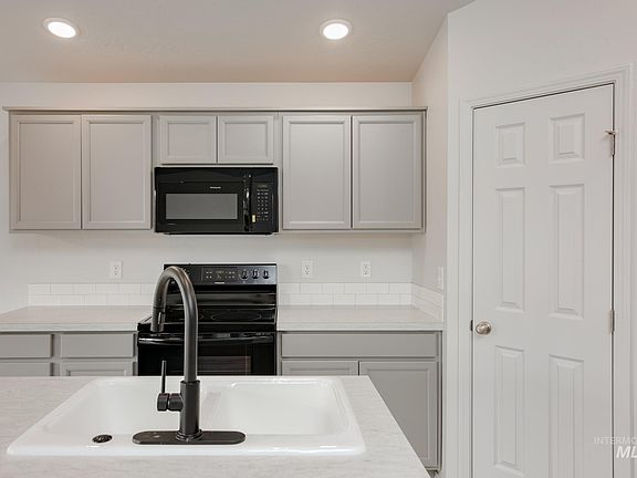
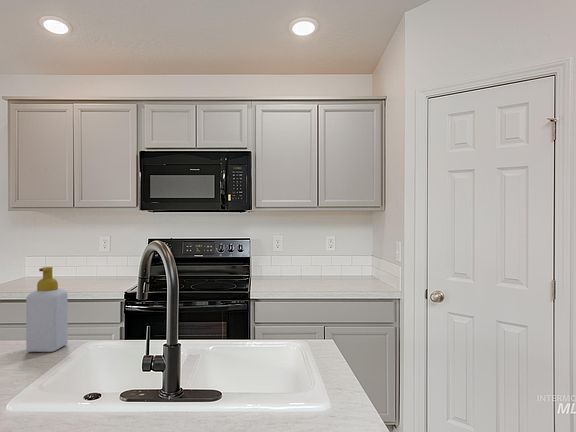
+ soap bottle (47, 307)
